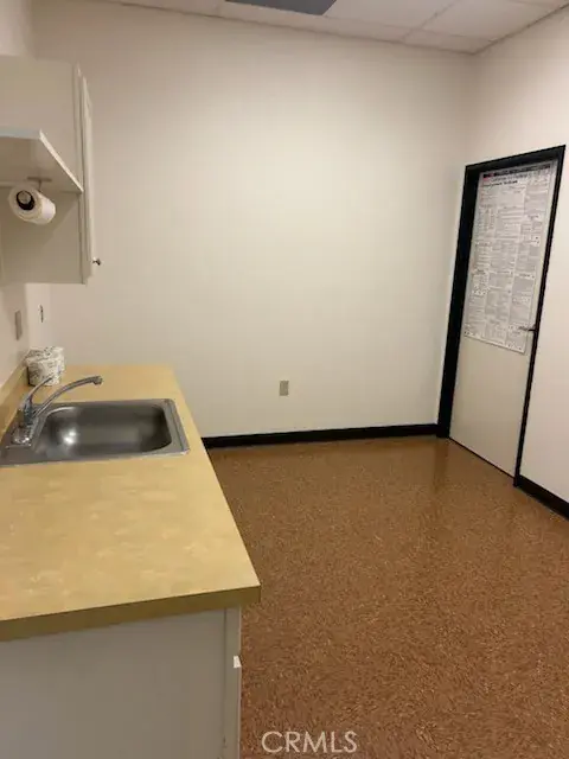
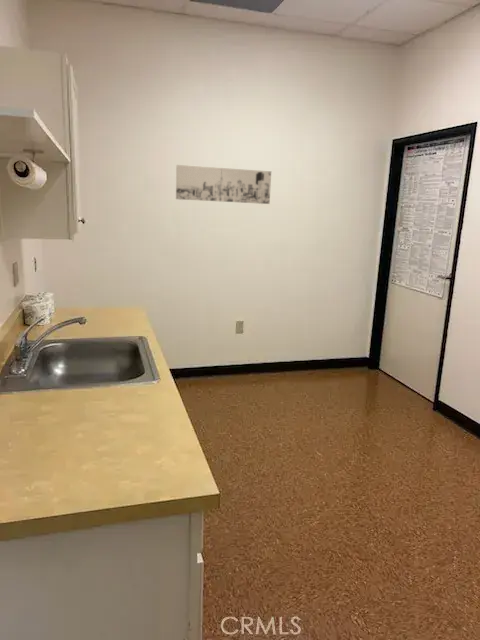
+ wall art (224, 185)
